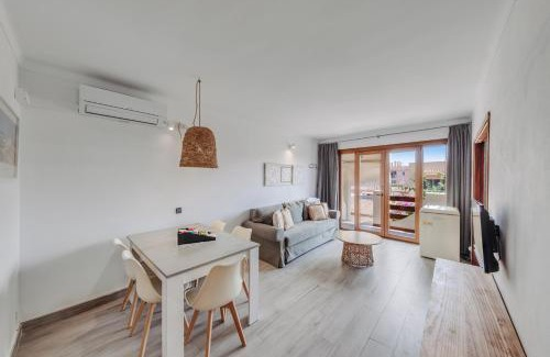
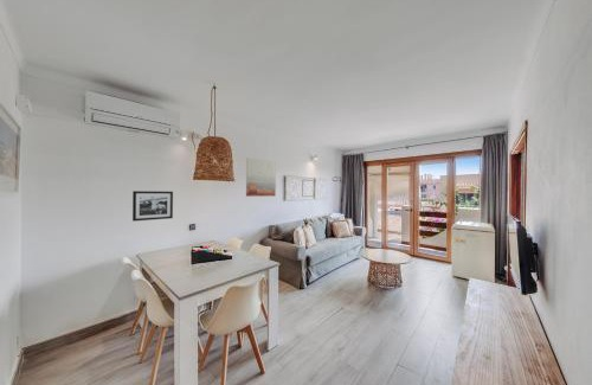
+ picture frame (153, 205)
+ wall art (262, 178)
